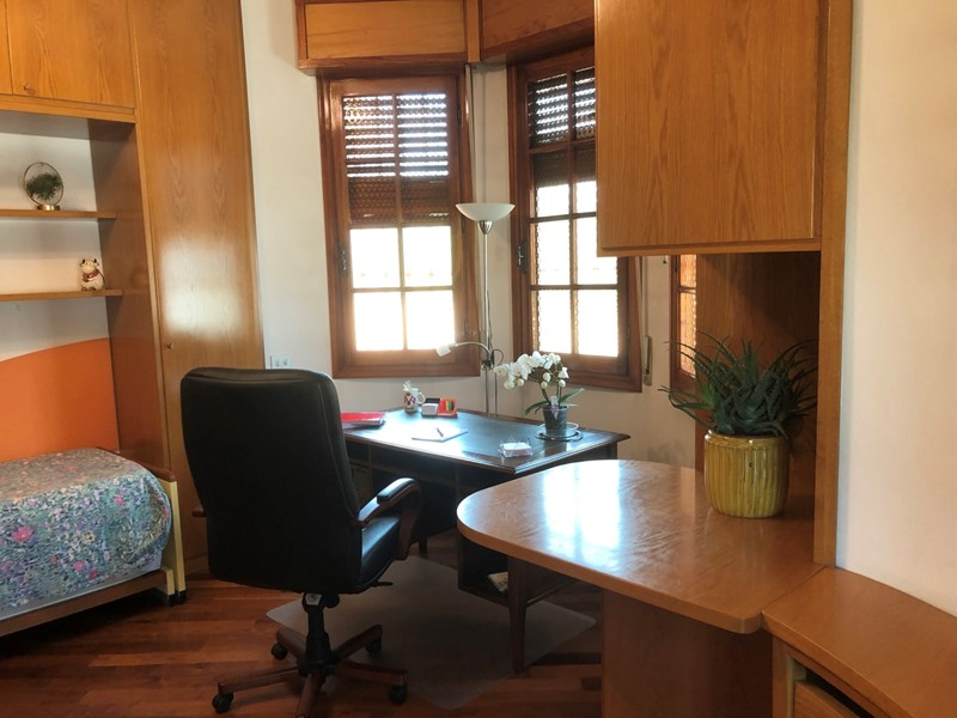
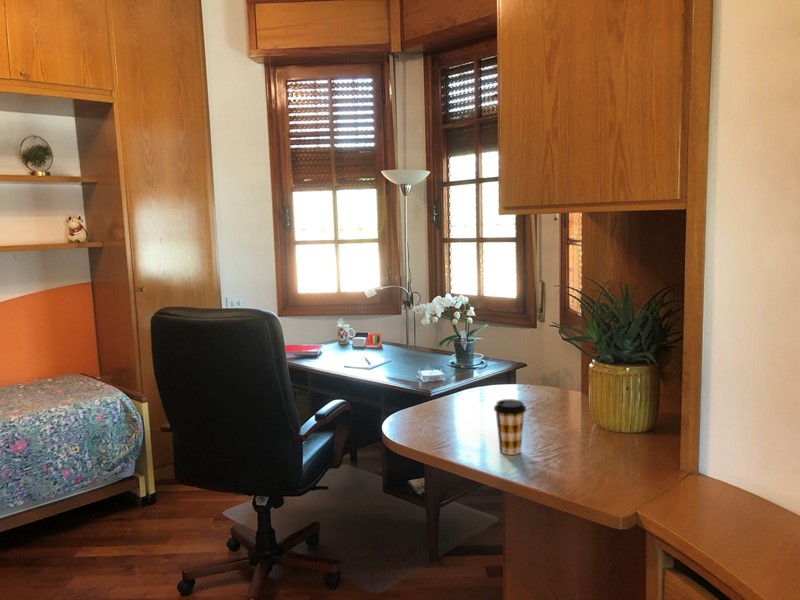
+ coffee cup (510, 427)
